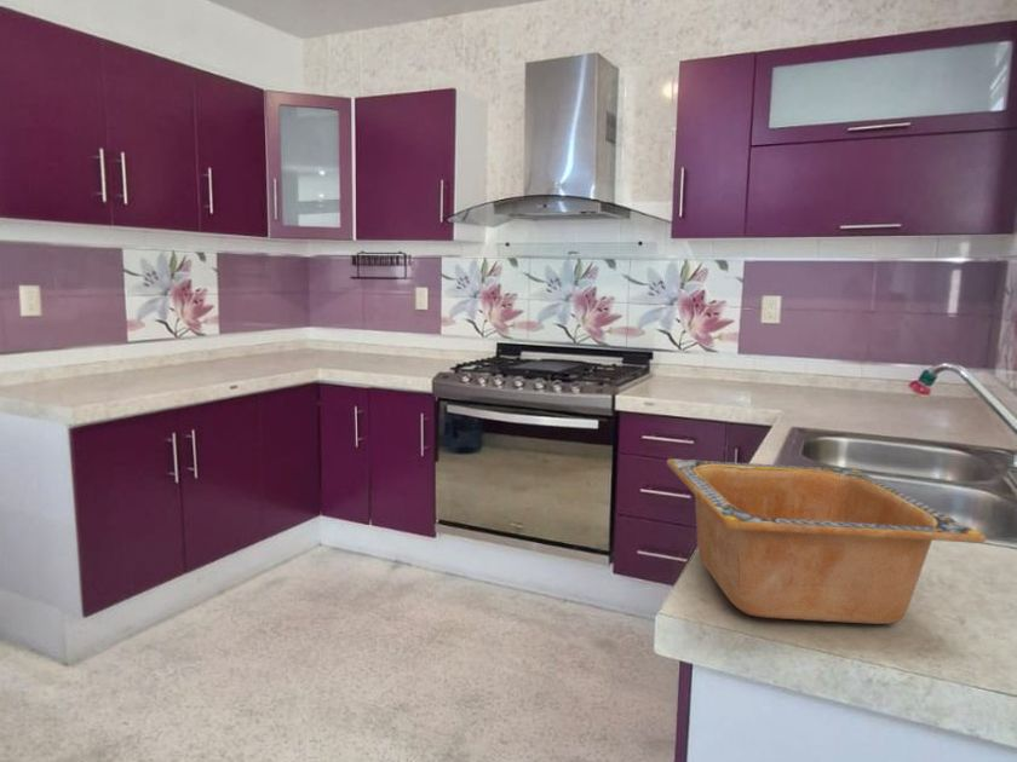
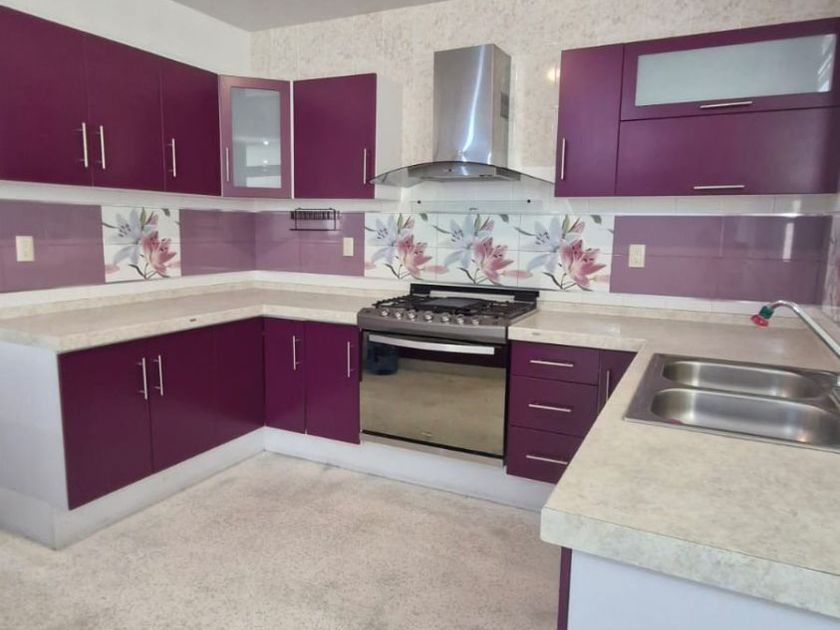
- serving bowl (798, 539)
